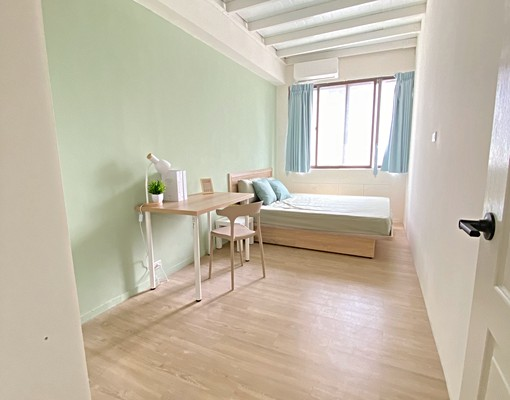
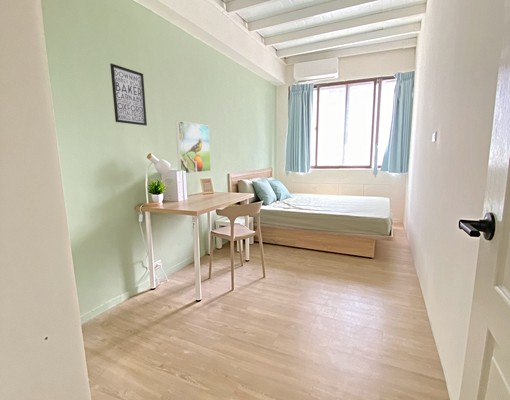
+ wall art (129, 96)
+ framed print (194, 148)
